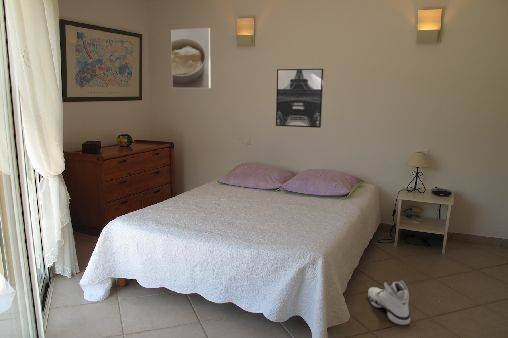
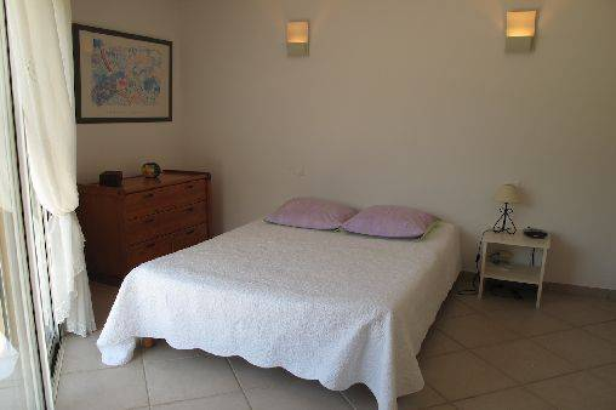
- sneaker (388, 294)
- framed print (190, 58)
- wall art (299, 98)
